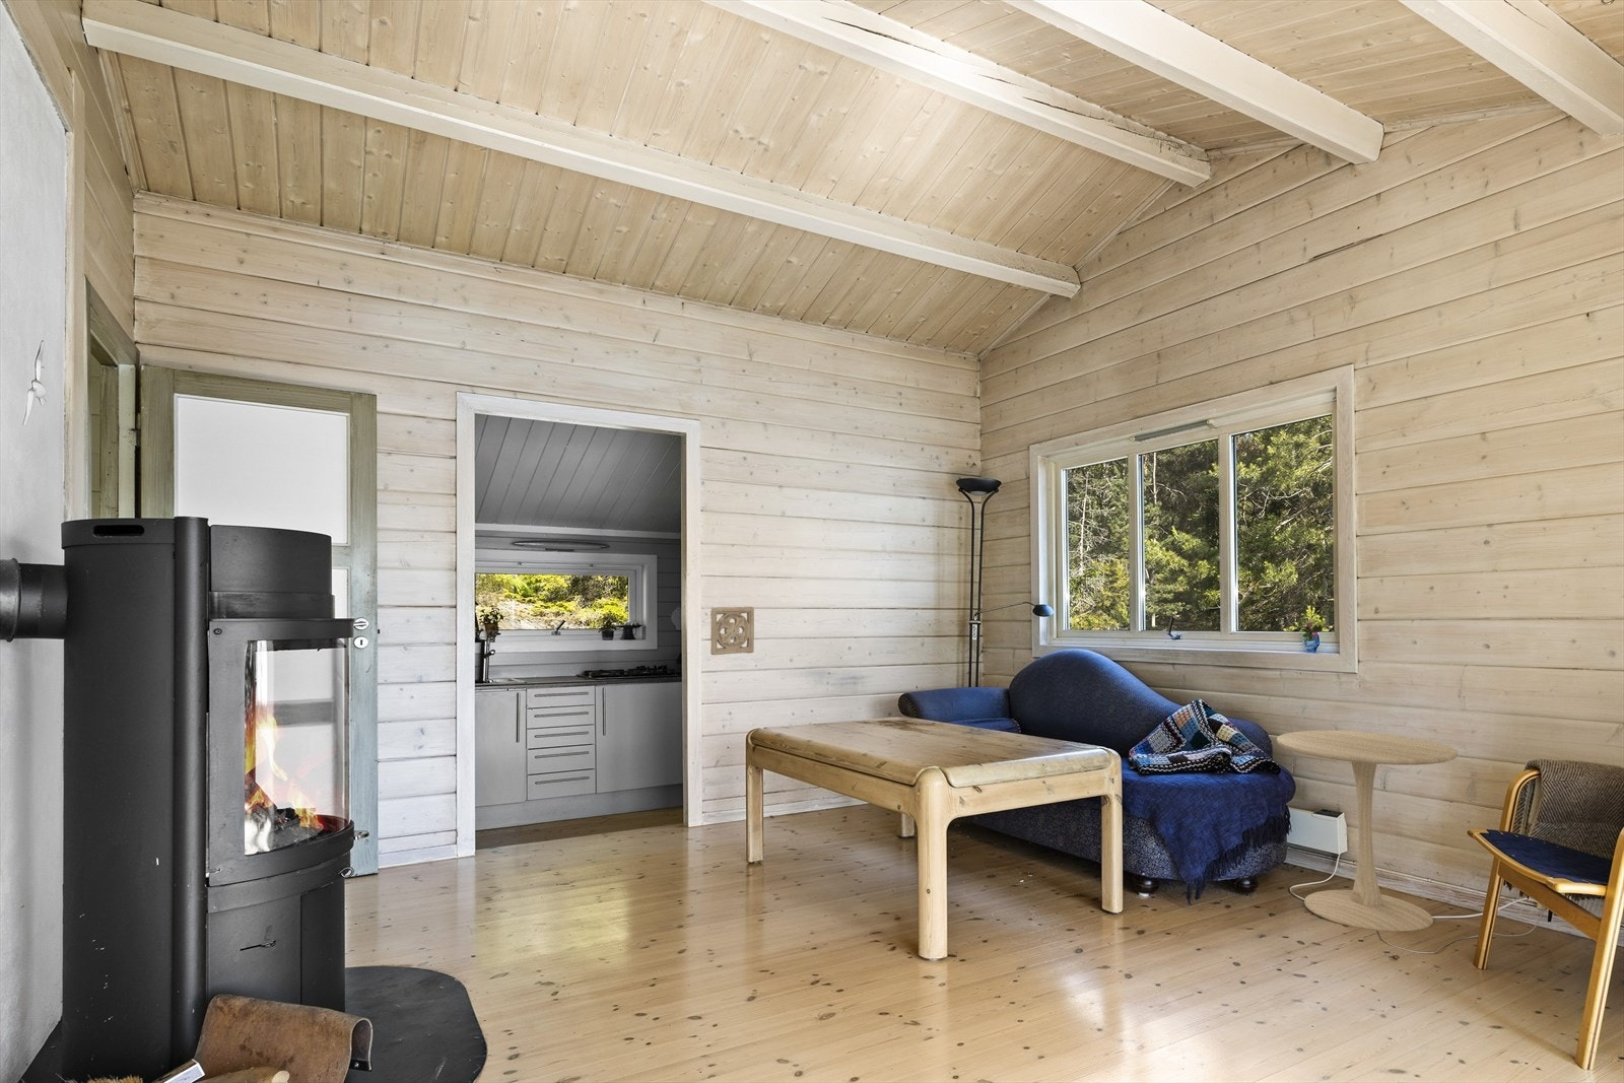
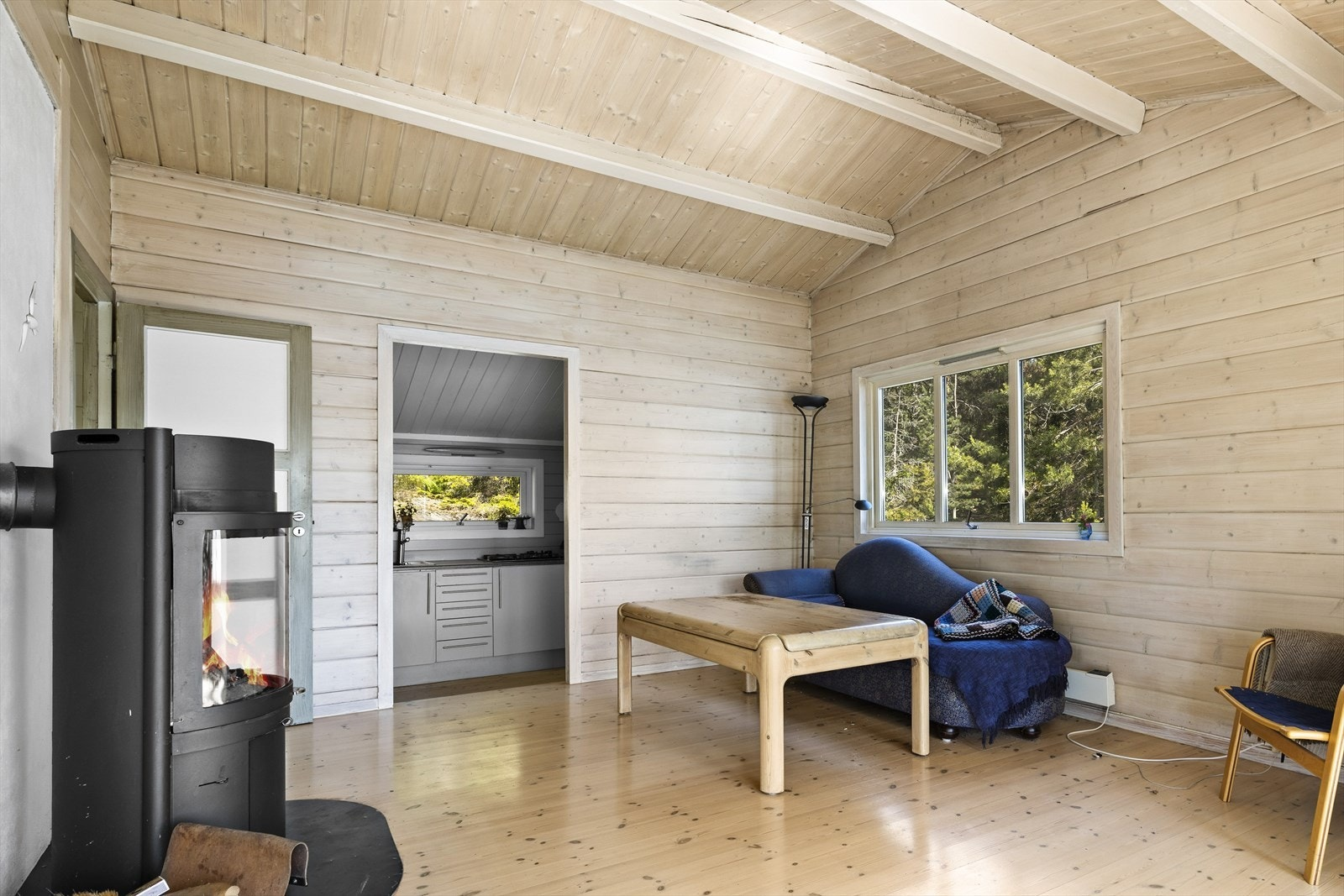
- side table (1365, 827)
- wall ornament (732, 630)
